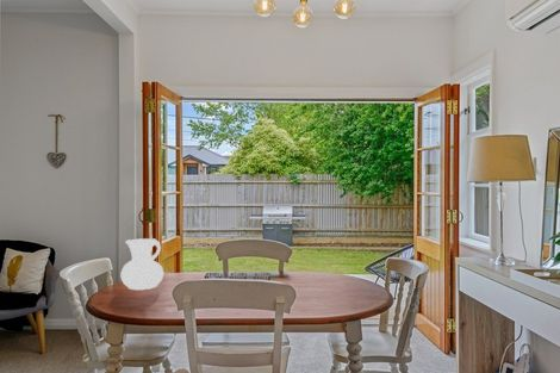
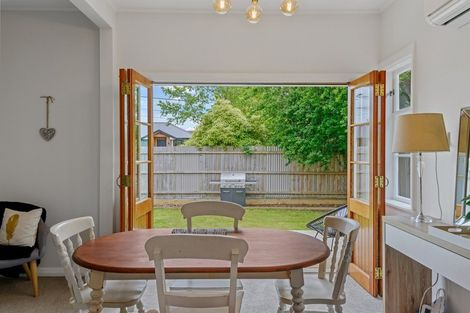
- vase (142, 263)
